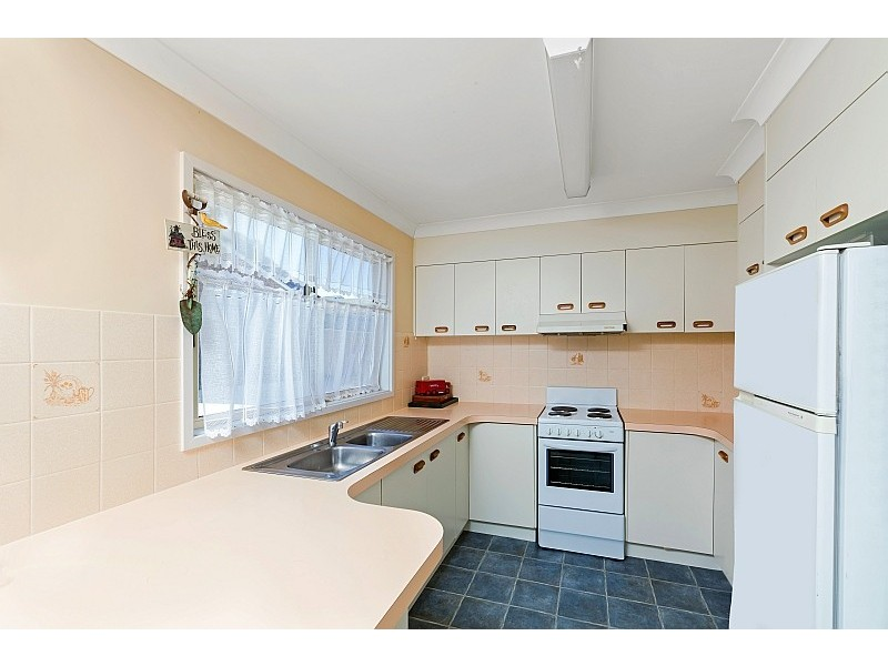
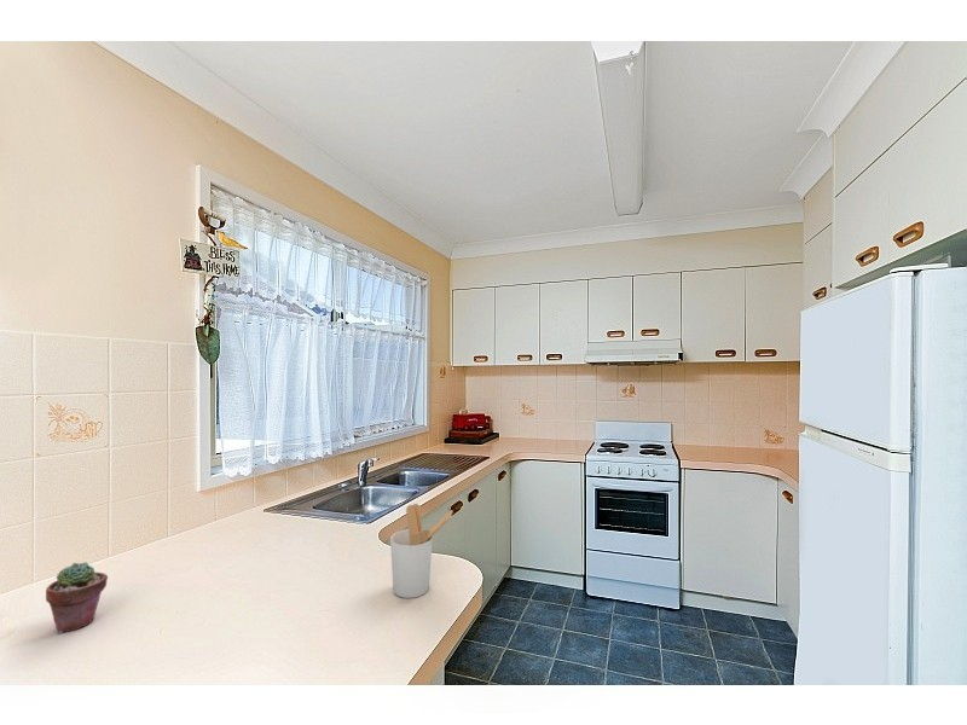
+ utensil holder (422, 549)
+ potted succulent (76, 593)
